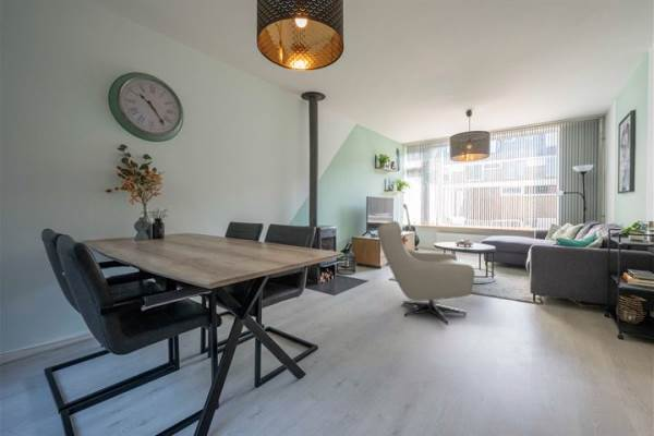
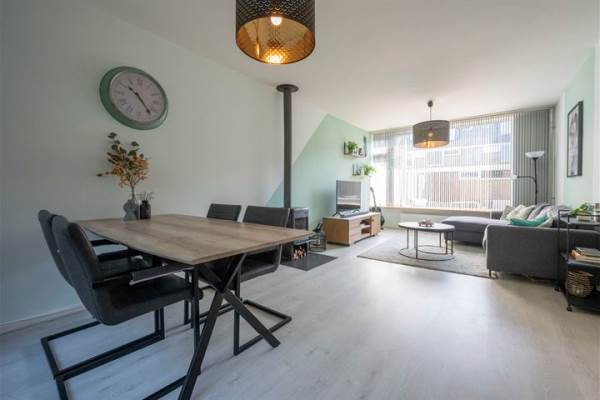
- armchair (420, 266)
